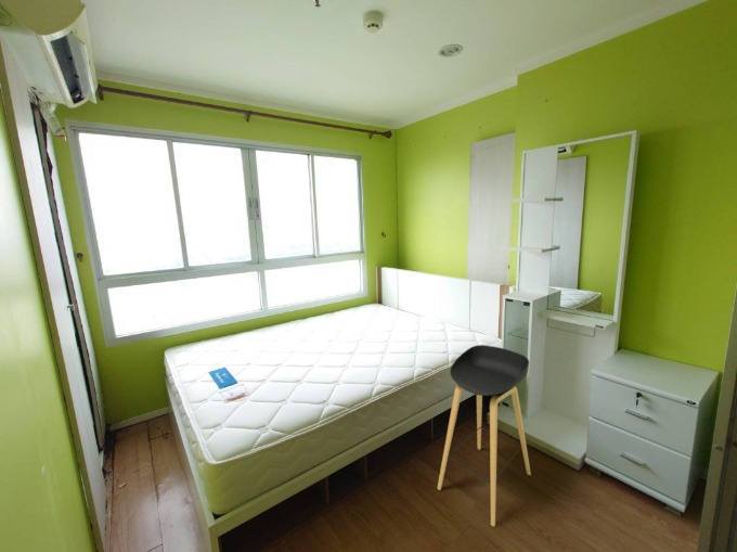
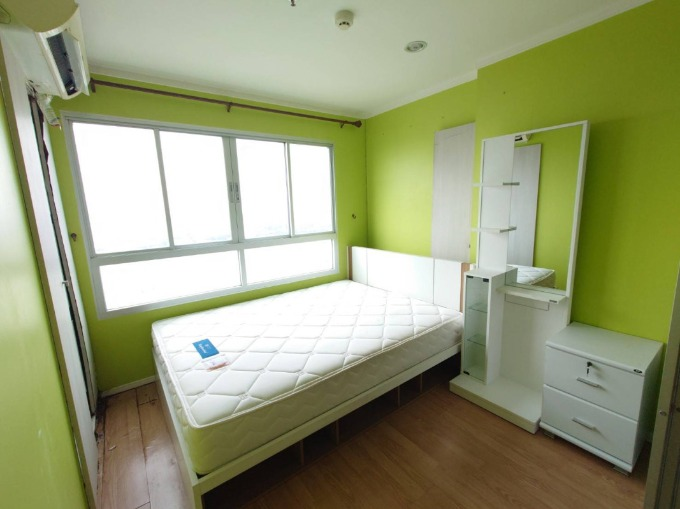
- stool (490, 422)
